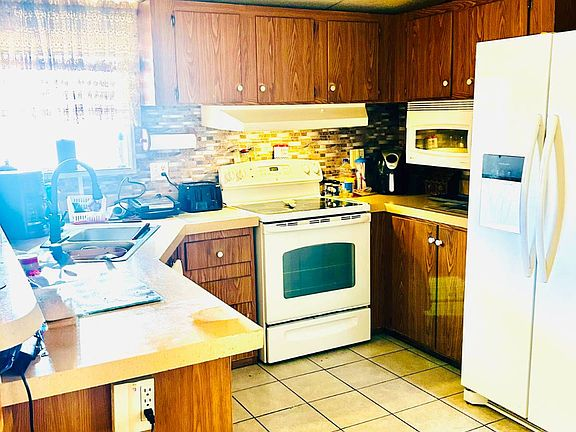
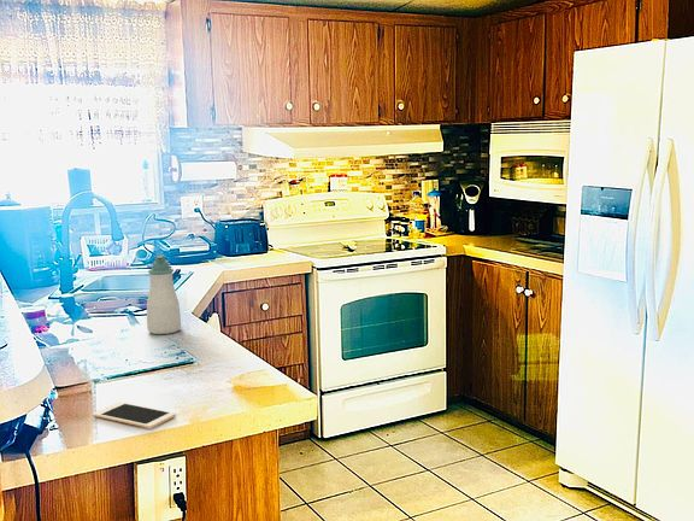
+ soap bottle (161, 293)
+ cell phone (134, 414)
